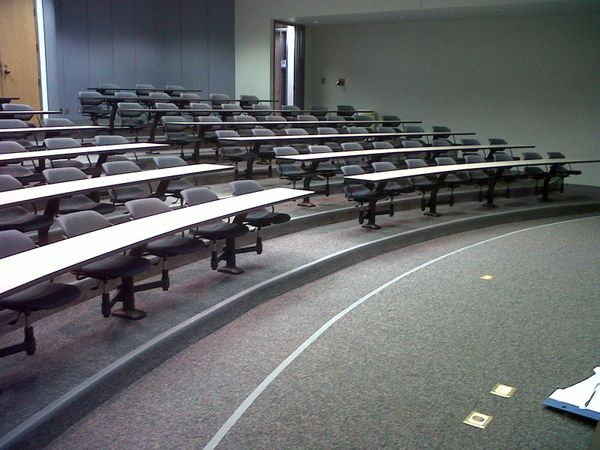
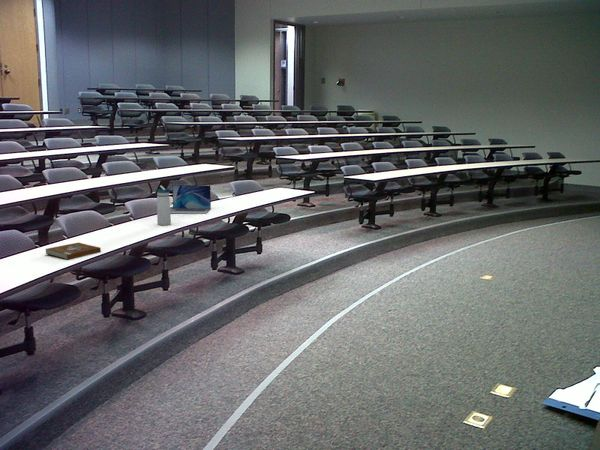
+ book (73, 250)
+ water bottle (164, 205)
+ laptop (189, 199)
